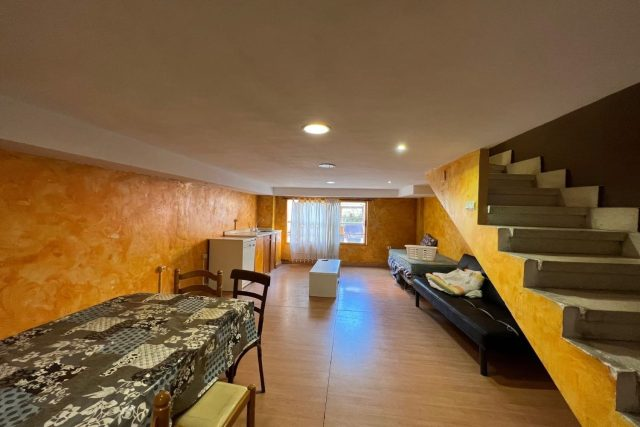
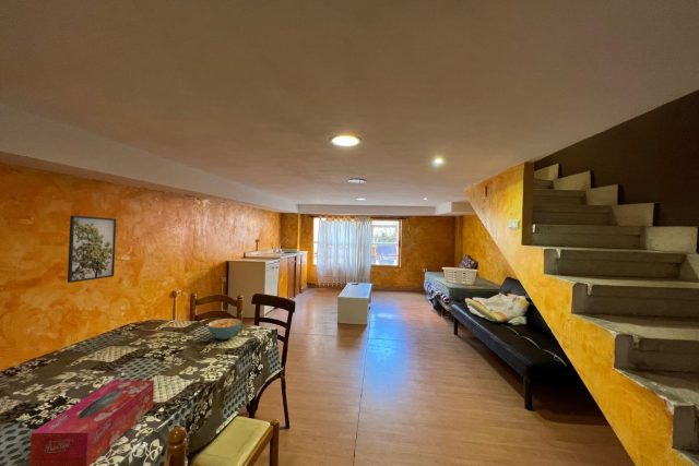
+ tissue box (102, 417)
+ cereal bowl (224, 330)
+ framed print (93, 248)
